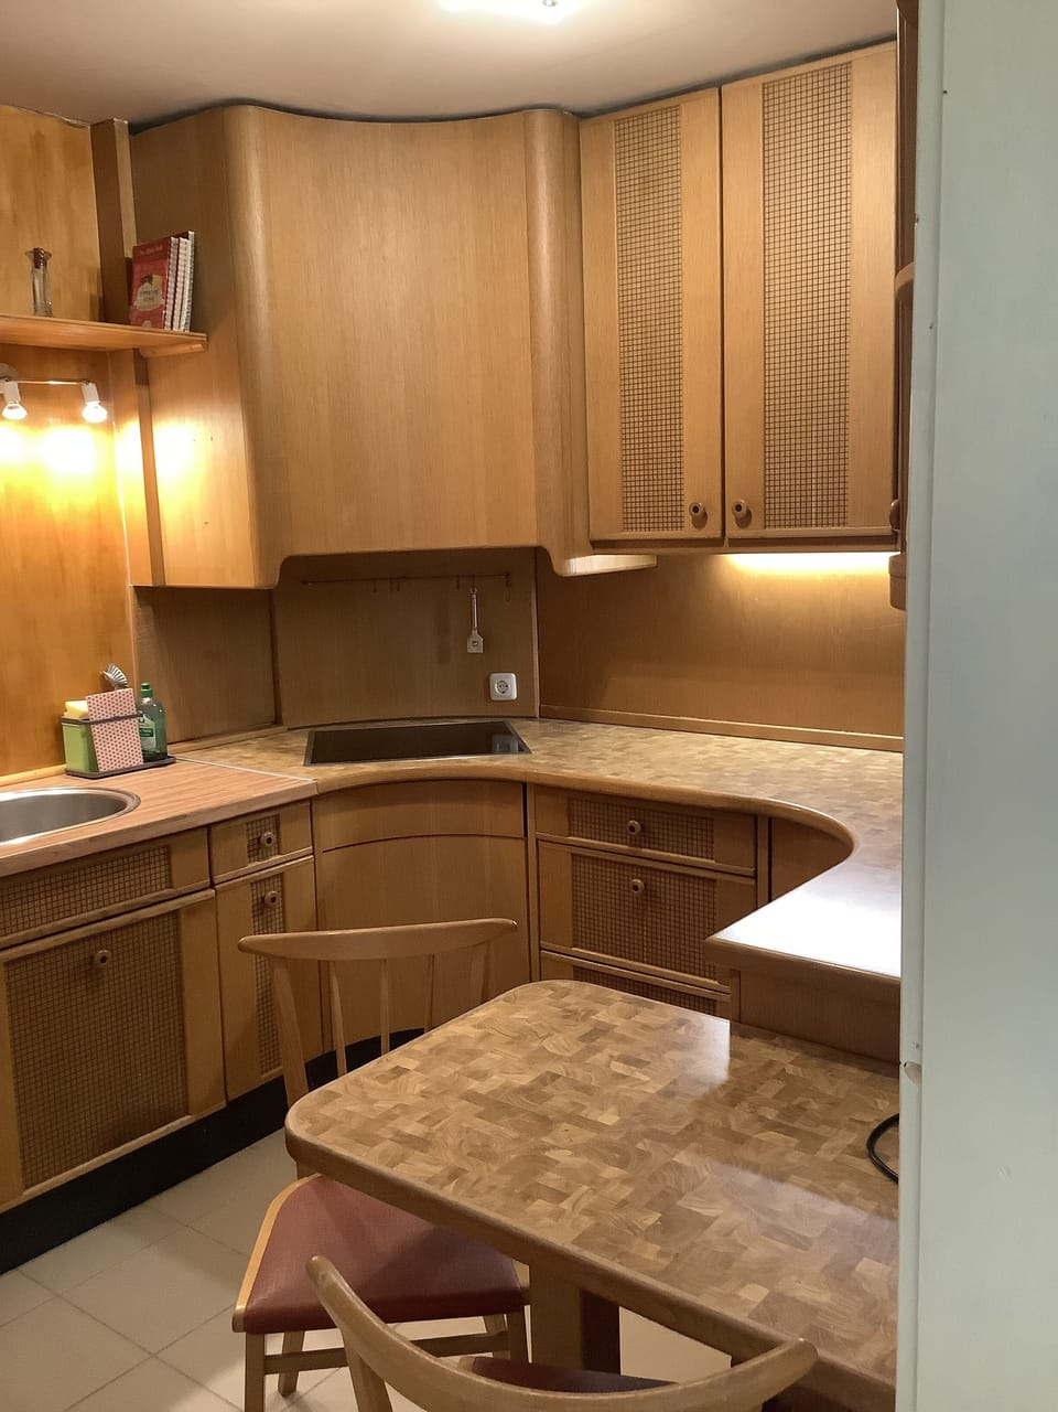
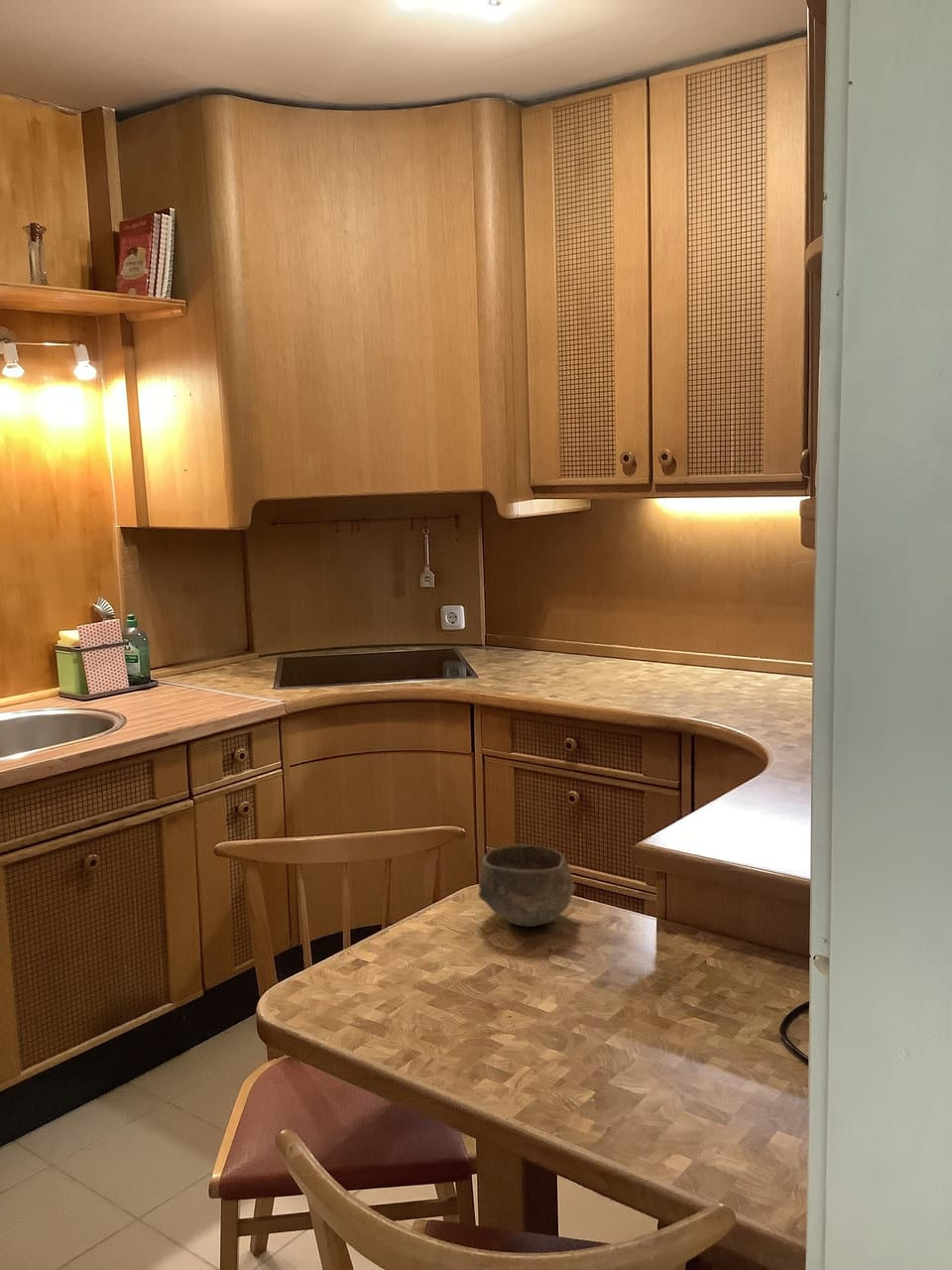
+ bowl (524, 887)
